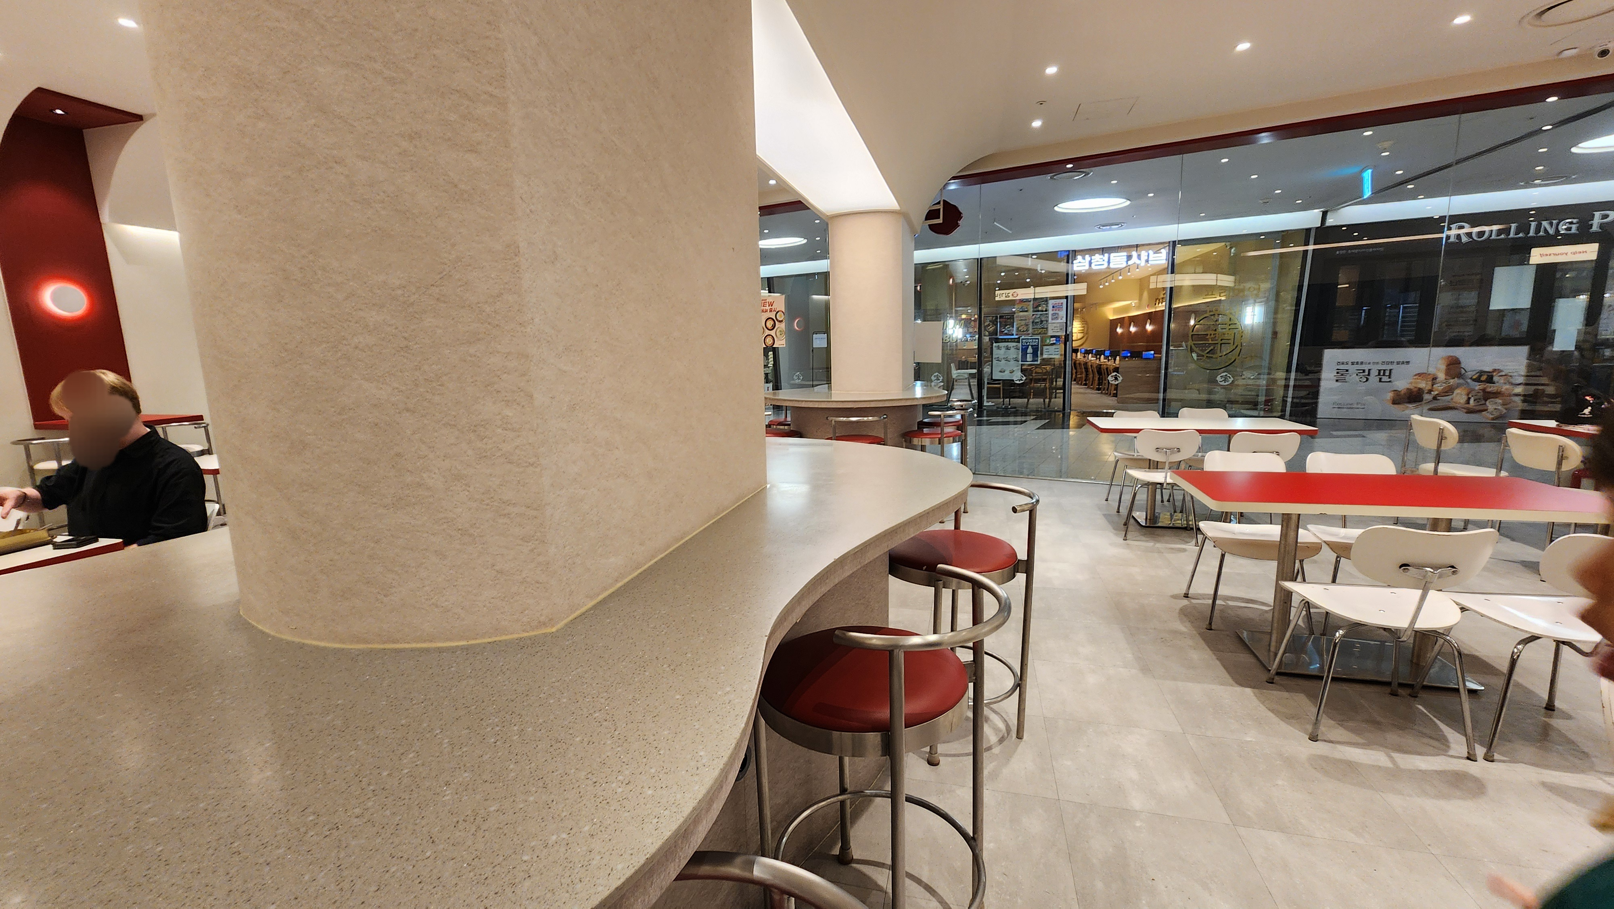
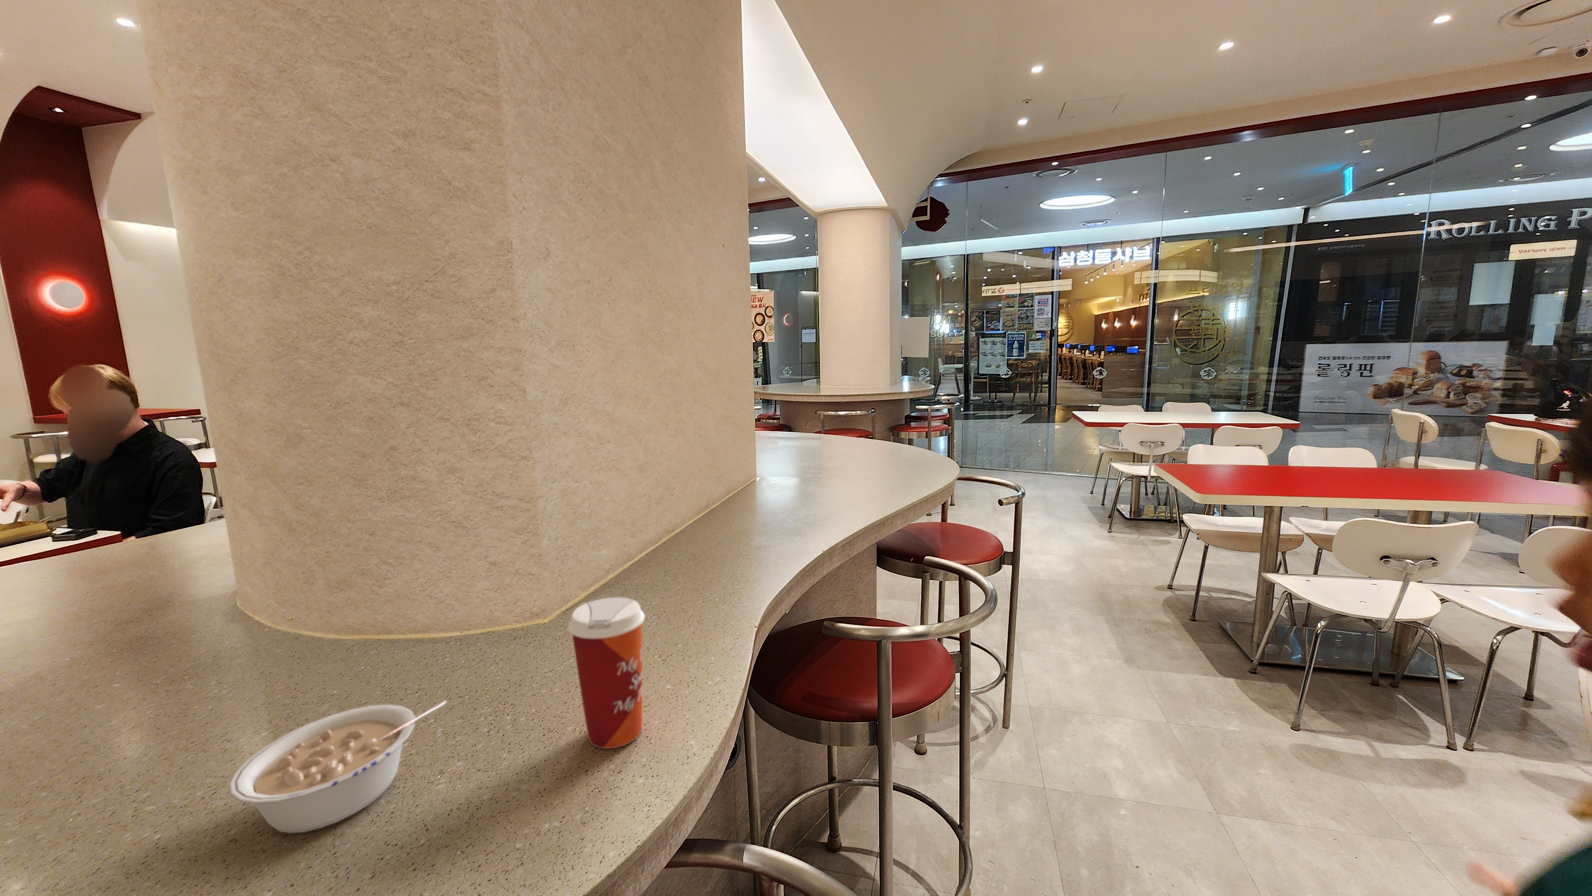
+ paper cup (611, 672)
+ legume (339, 763)
